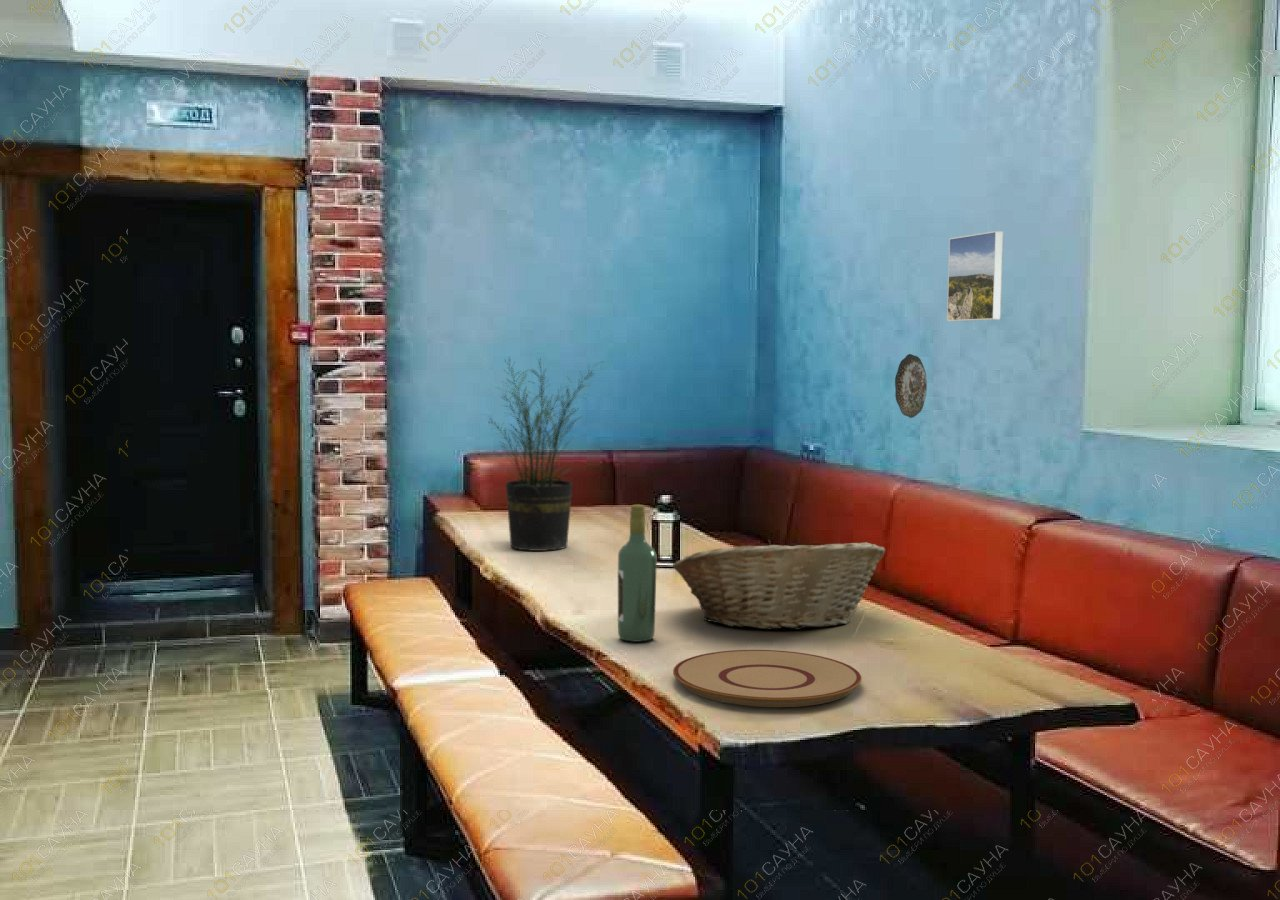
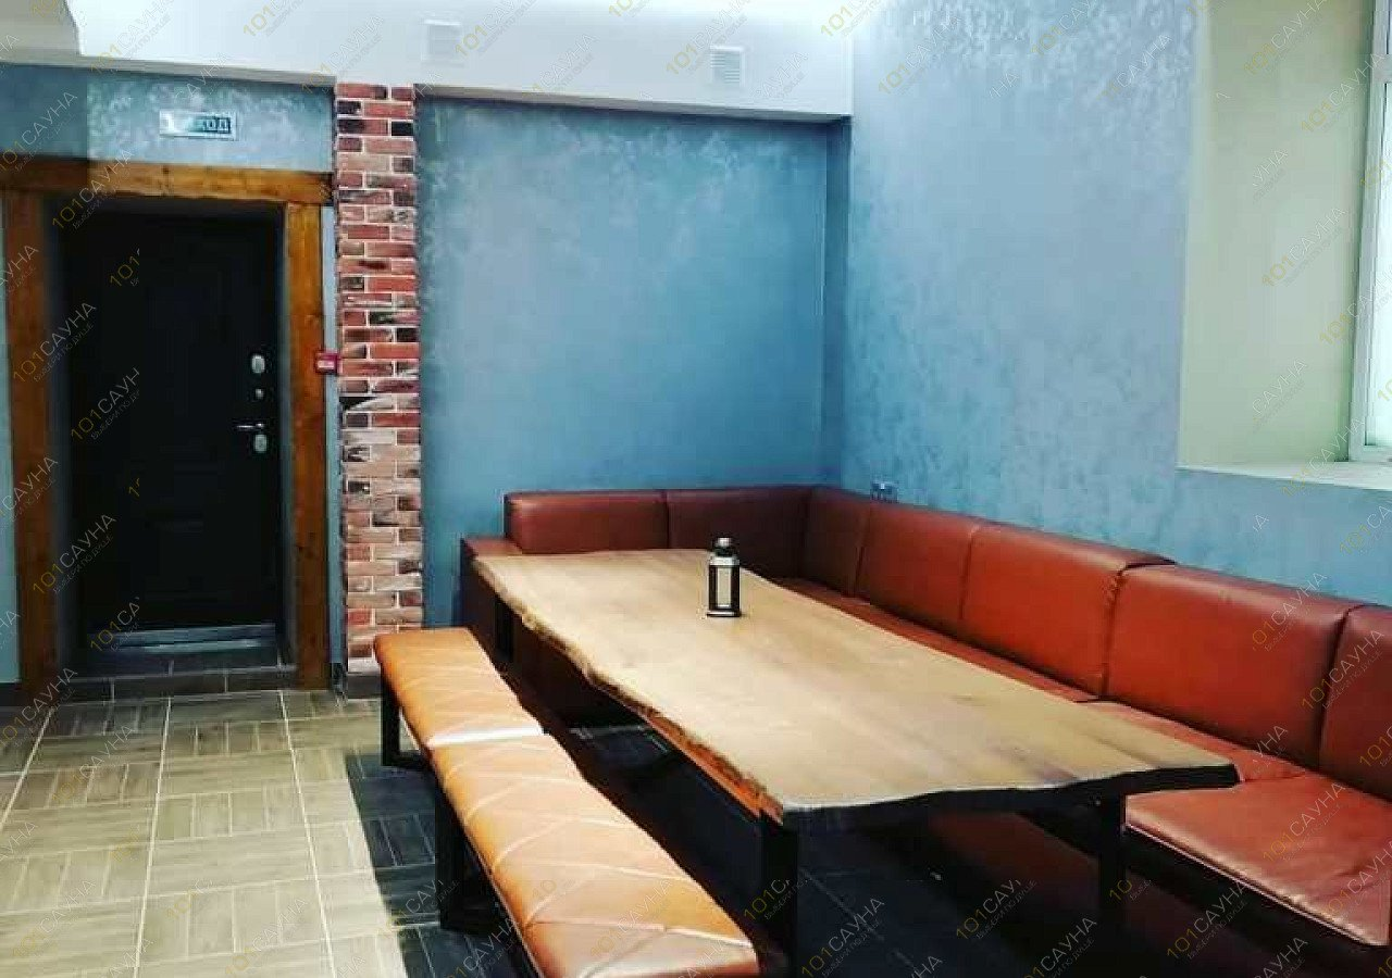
- potted plant (545, 451)
- wine bottle (637, 572)
- fruit basket (779, 576)
- plate (766, 677)
- decorative plate (912, 385)
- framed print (974, 277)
